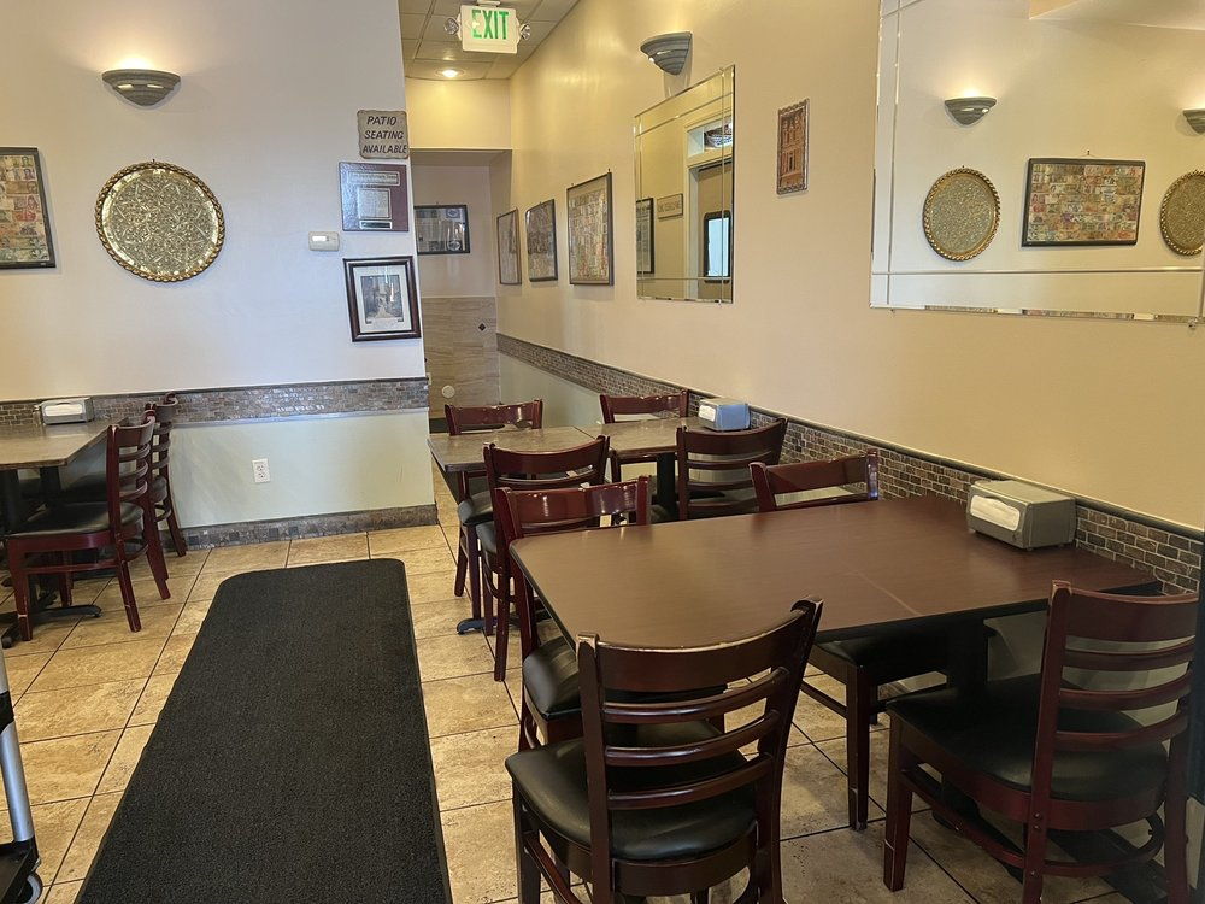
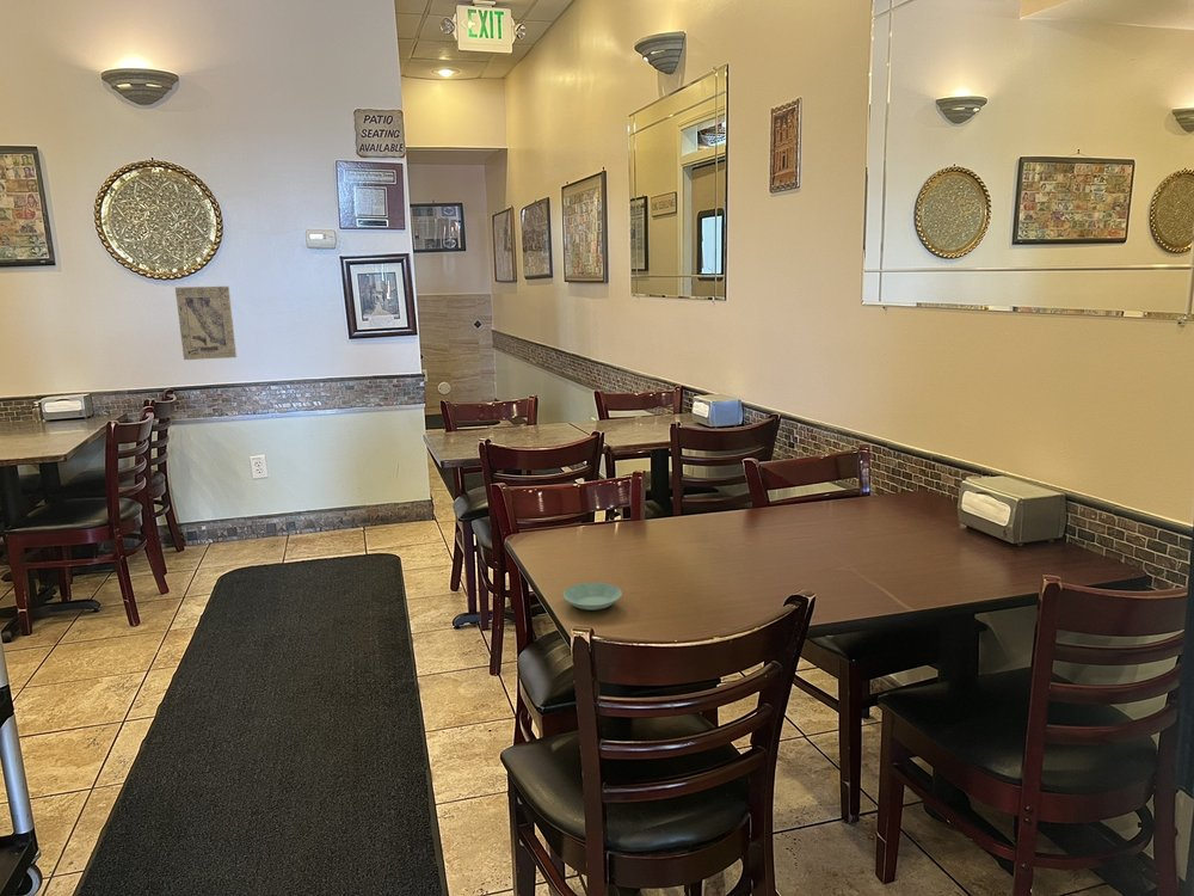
+ wall art (205, 323)
+ saucer (592, 599)
